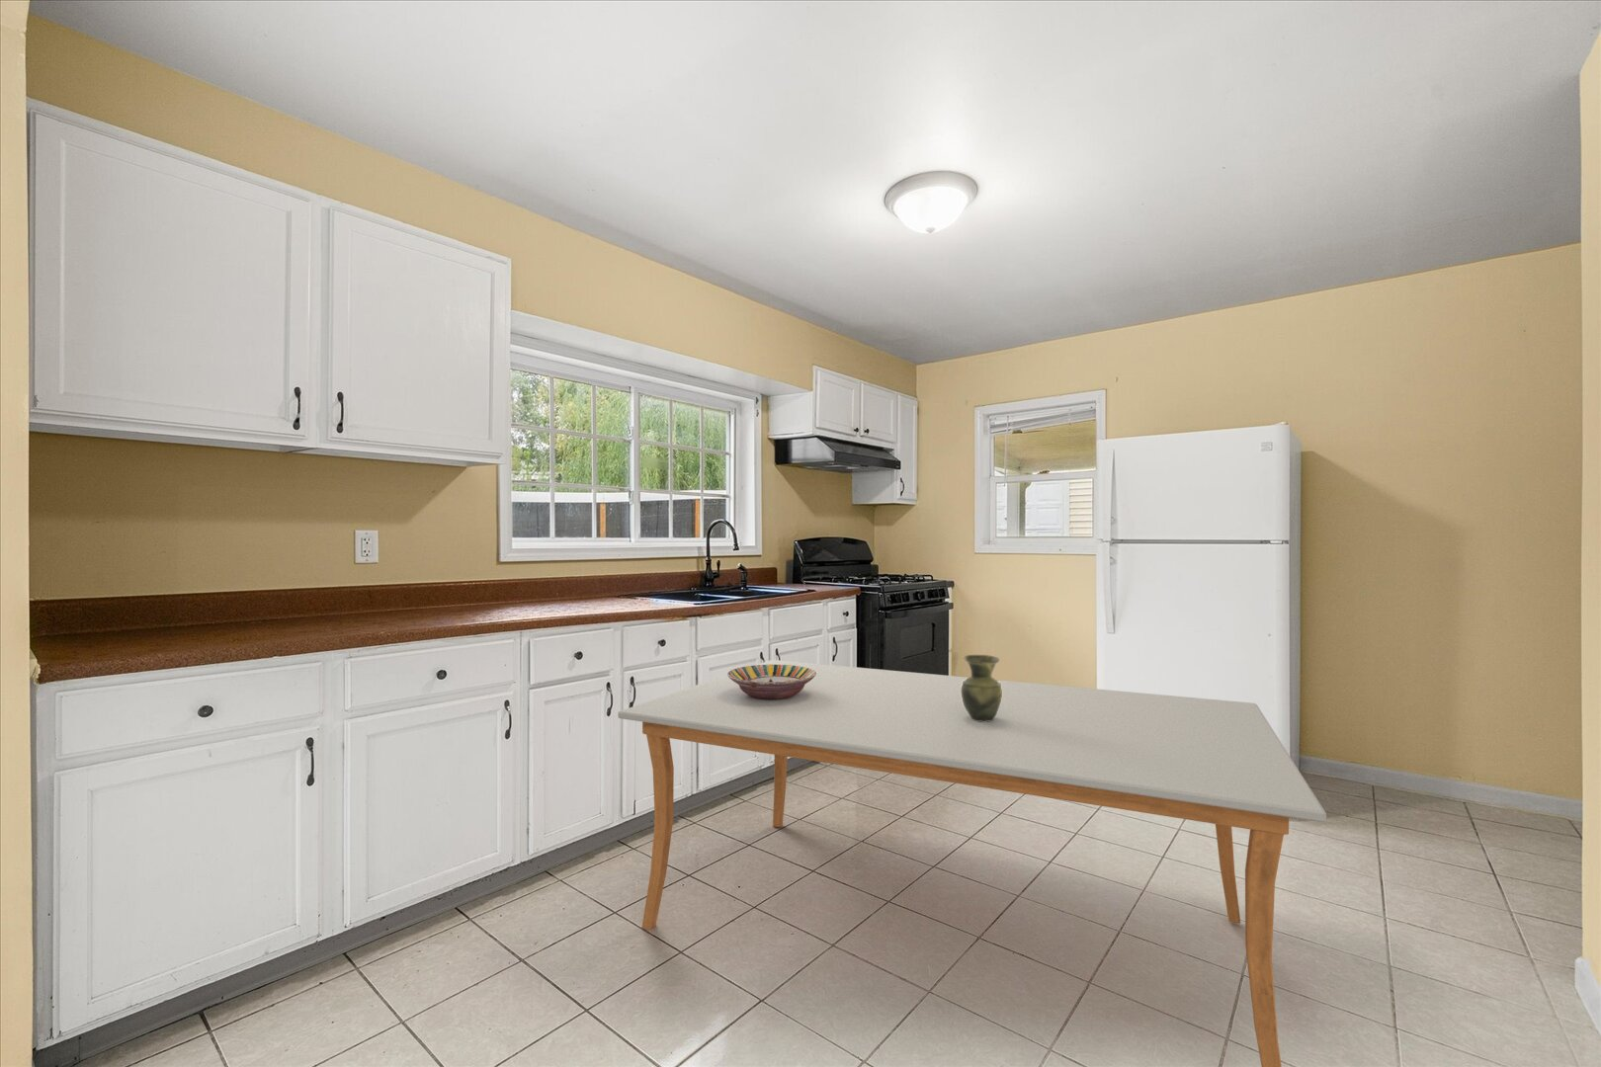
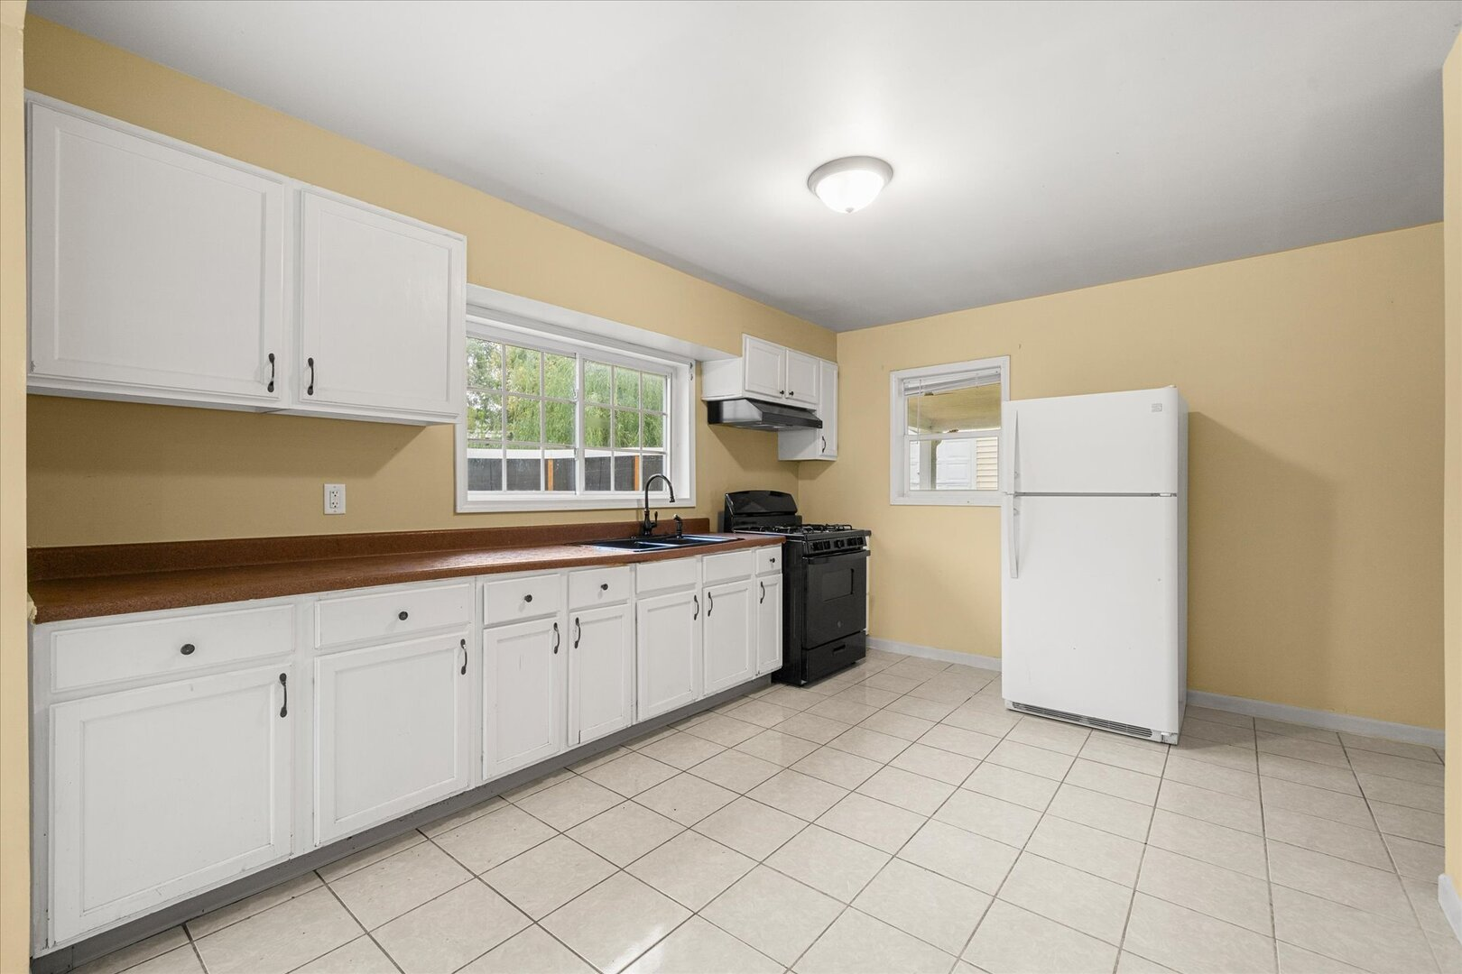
- vase (980, 687)
- serving bowl (772, 682)
- dining table (948, 781)
